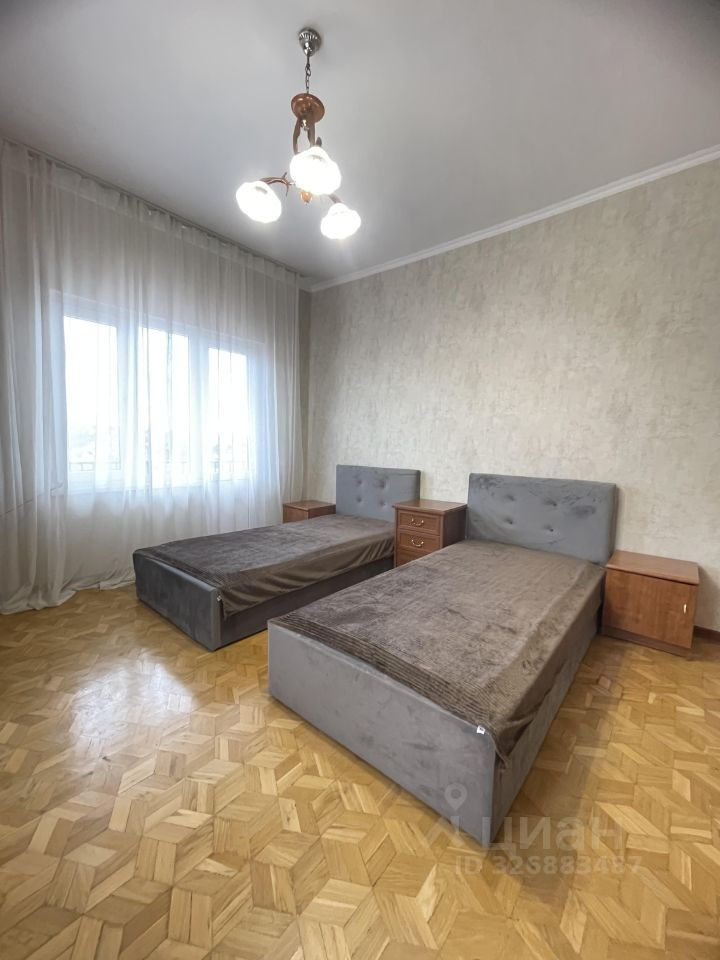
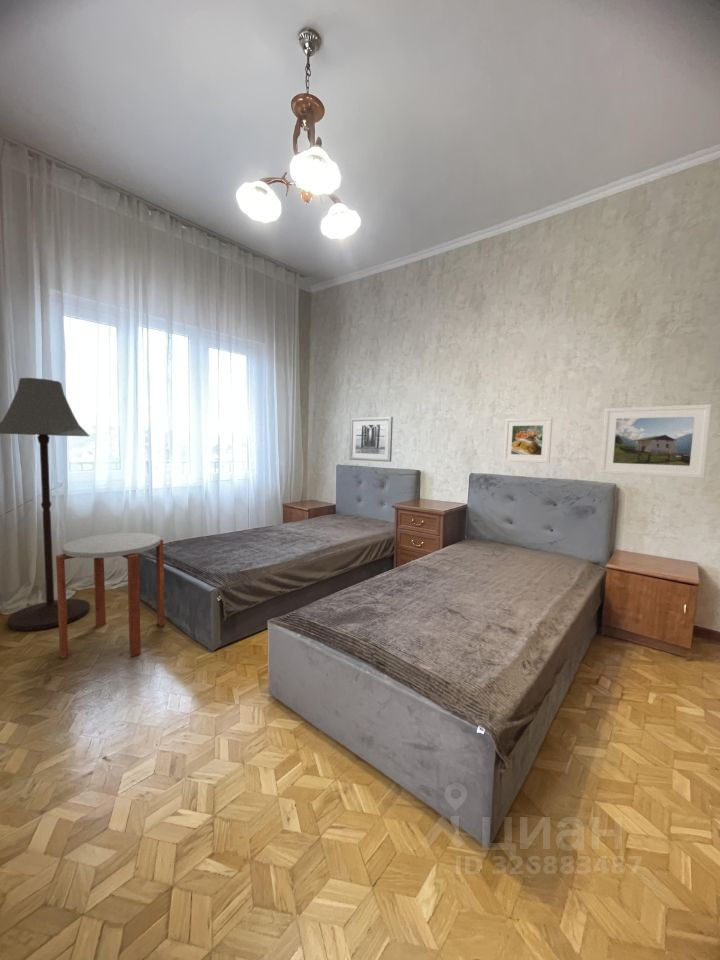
+ wall art (370, 439)
+ floor lamp (46, 501)
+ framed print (651, 441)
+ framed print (526, 440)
+ side table (104, 590)
